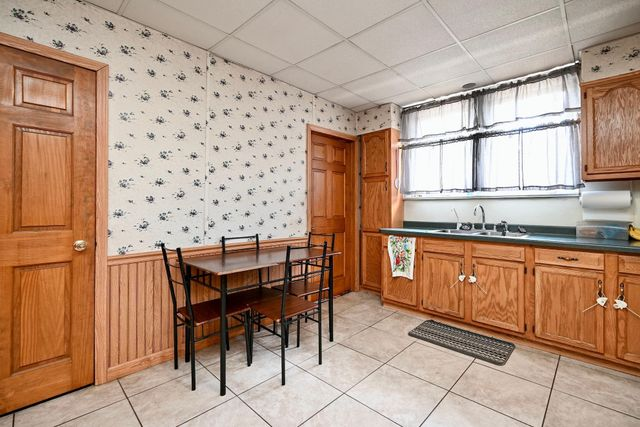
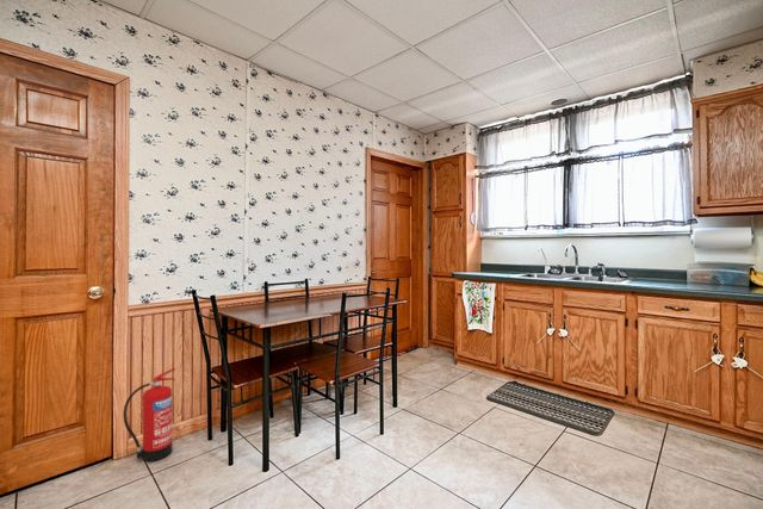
+ fire extinguisher (150, 415)
